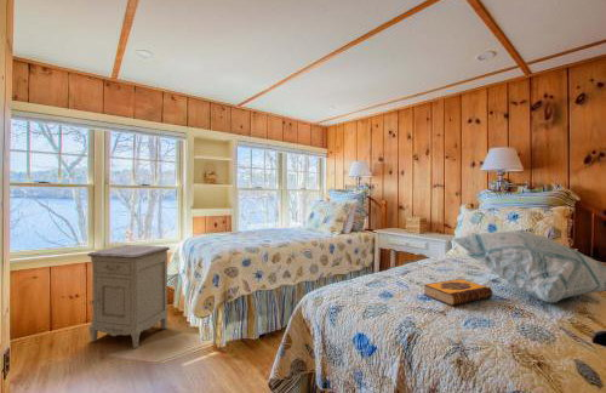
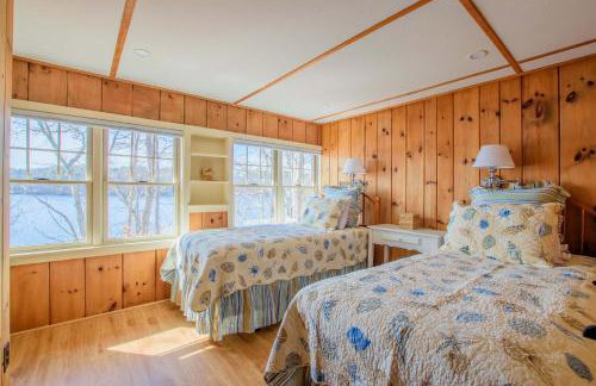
- hardback book (457, 291)
- decorative pillow (528, 261)
- nightstand (127, 292)
